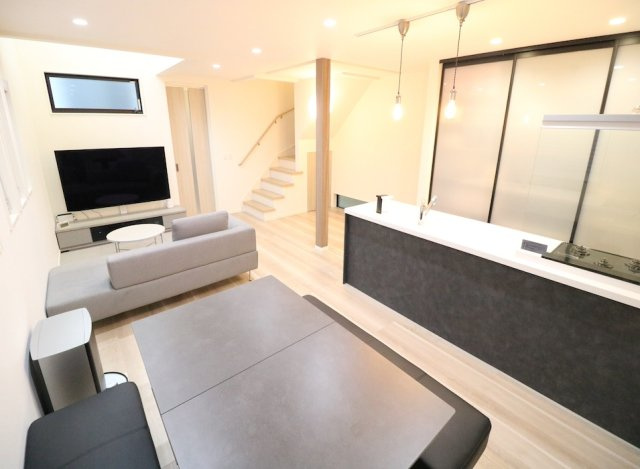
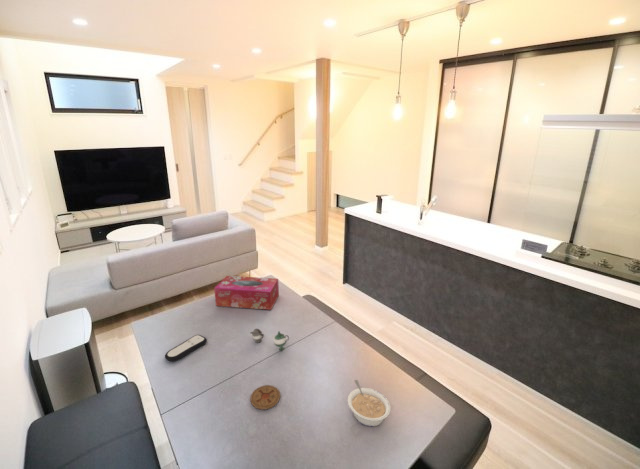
+ teapot (273, 336)
+ remote control (186, 347)
+ coaster (265, 396)
+ tissue box (247, 291)
+ legume (366, 406)
